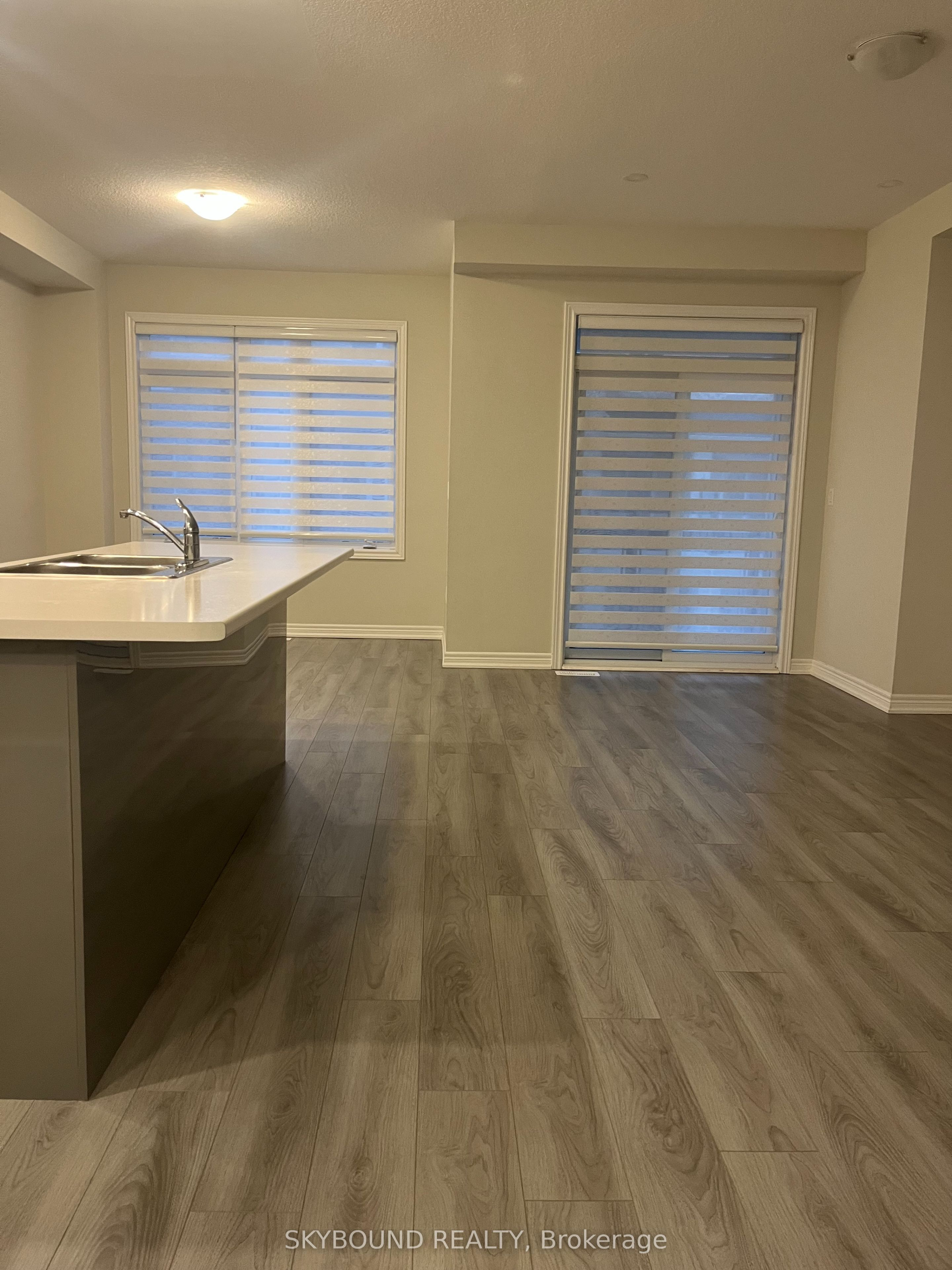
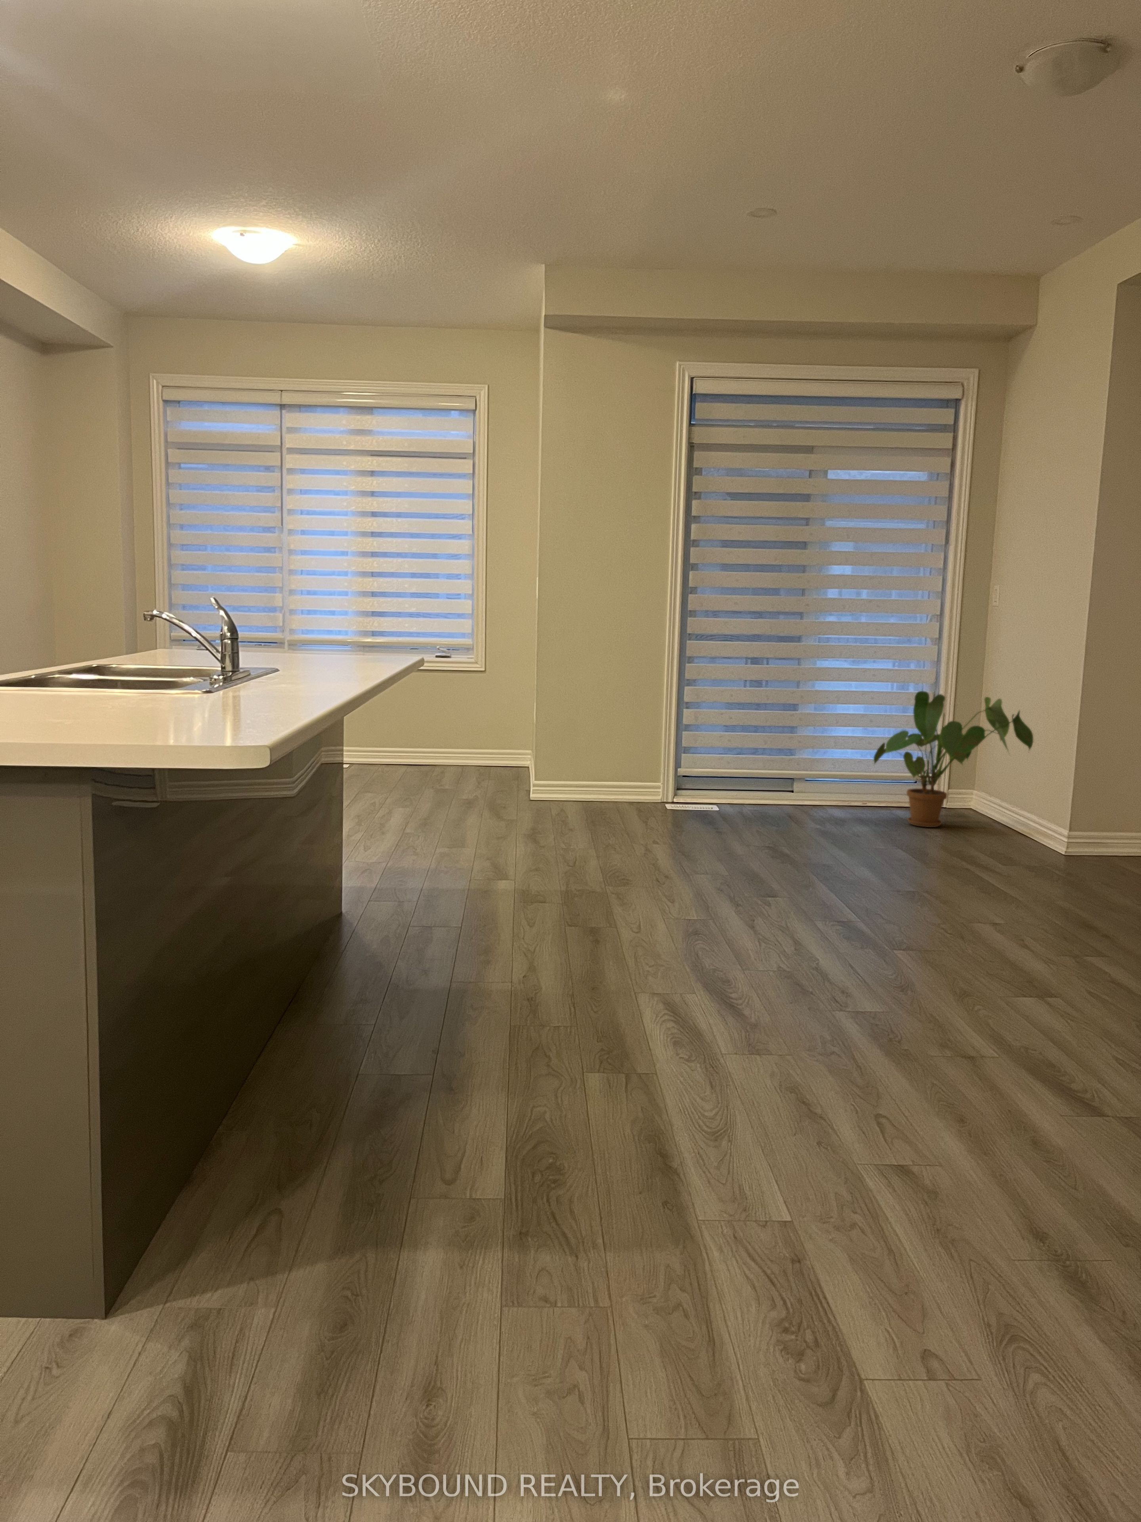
+ house plant (950, 760)
